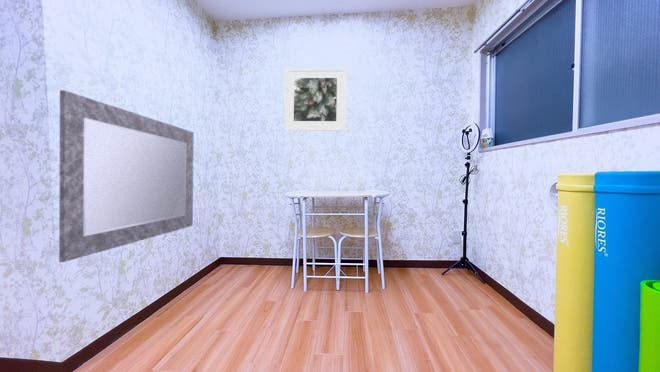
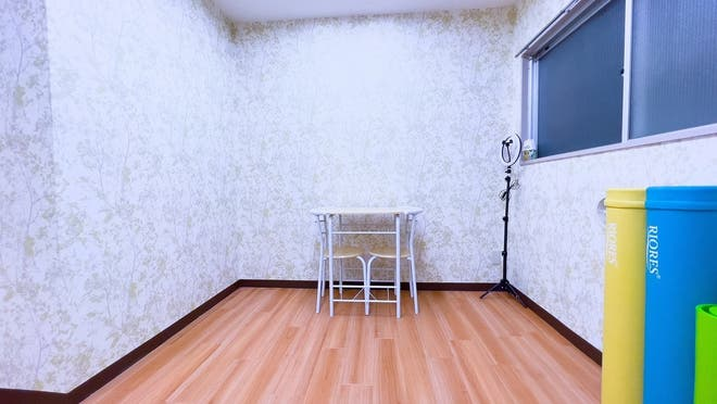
- mirror (146, 178)
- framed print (315, 99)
